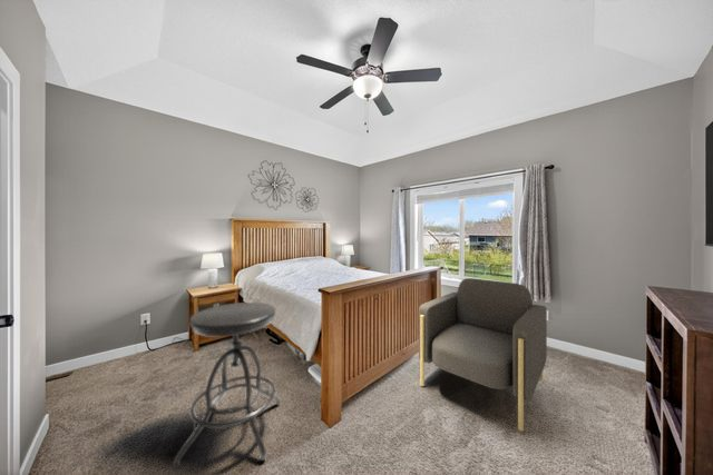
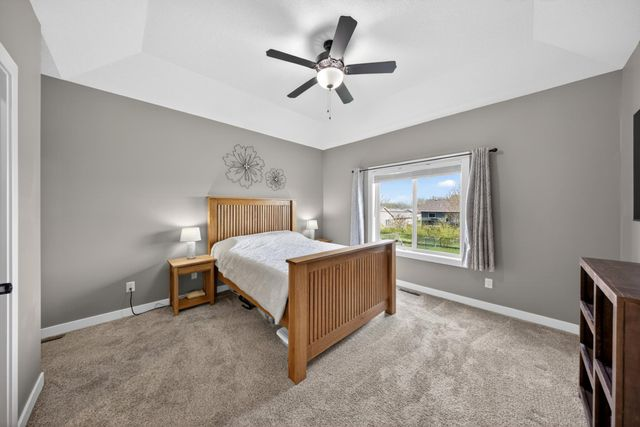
- armchair (481, 334)
- stool (235, 366)
